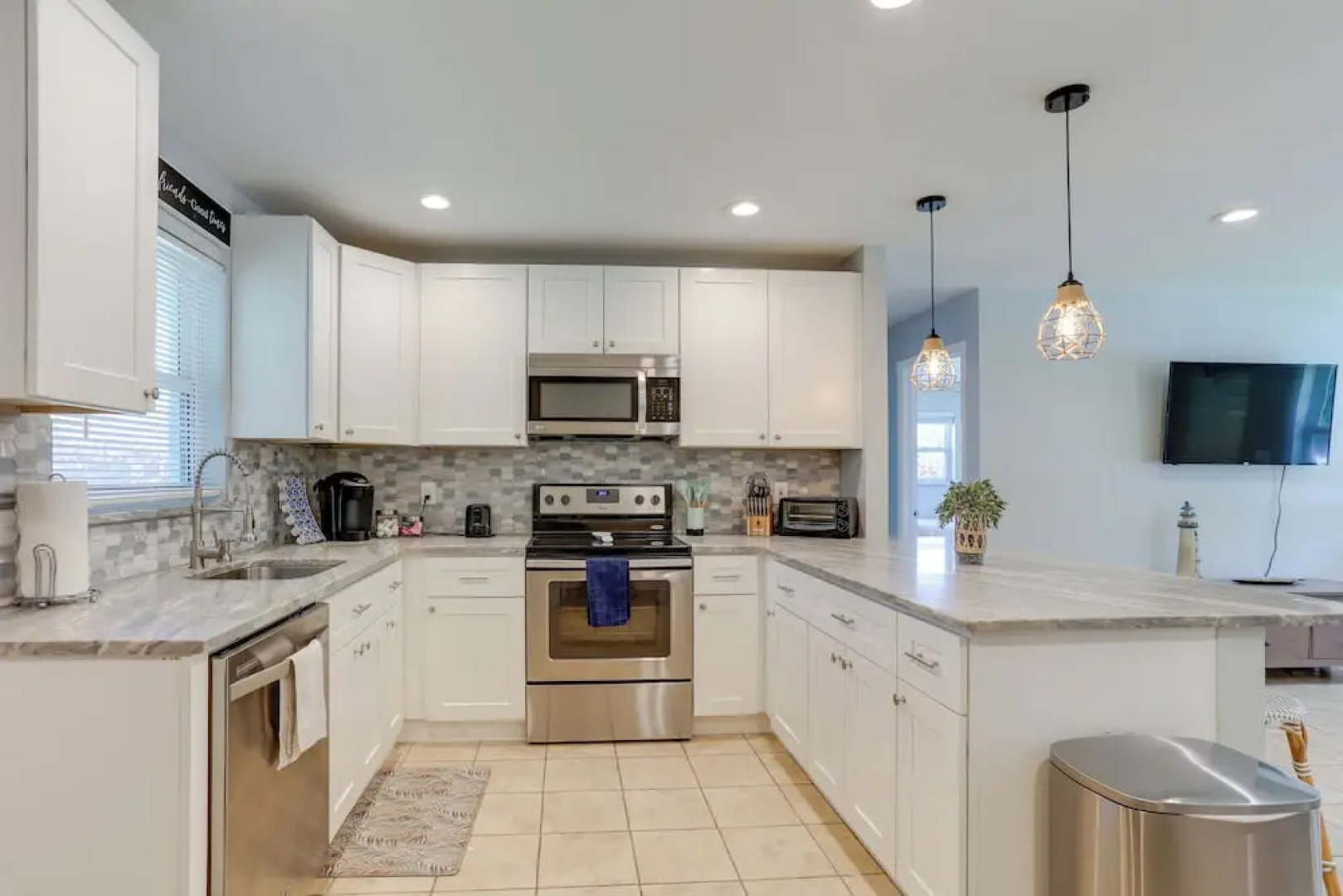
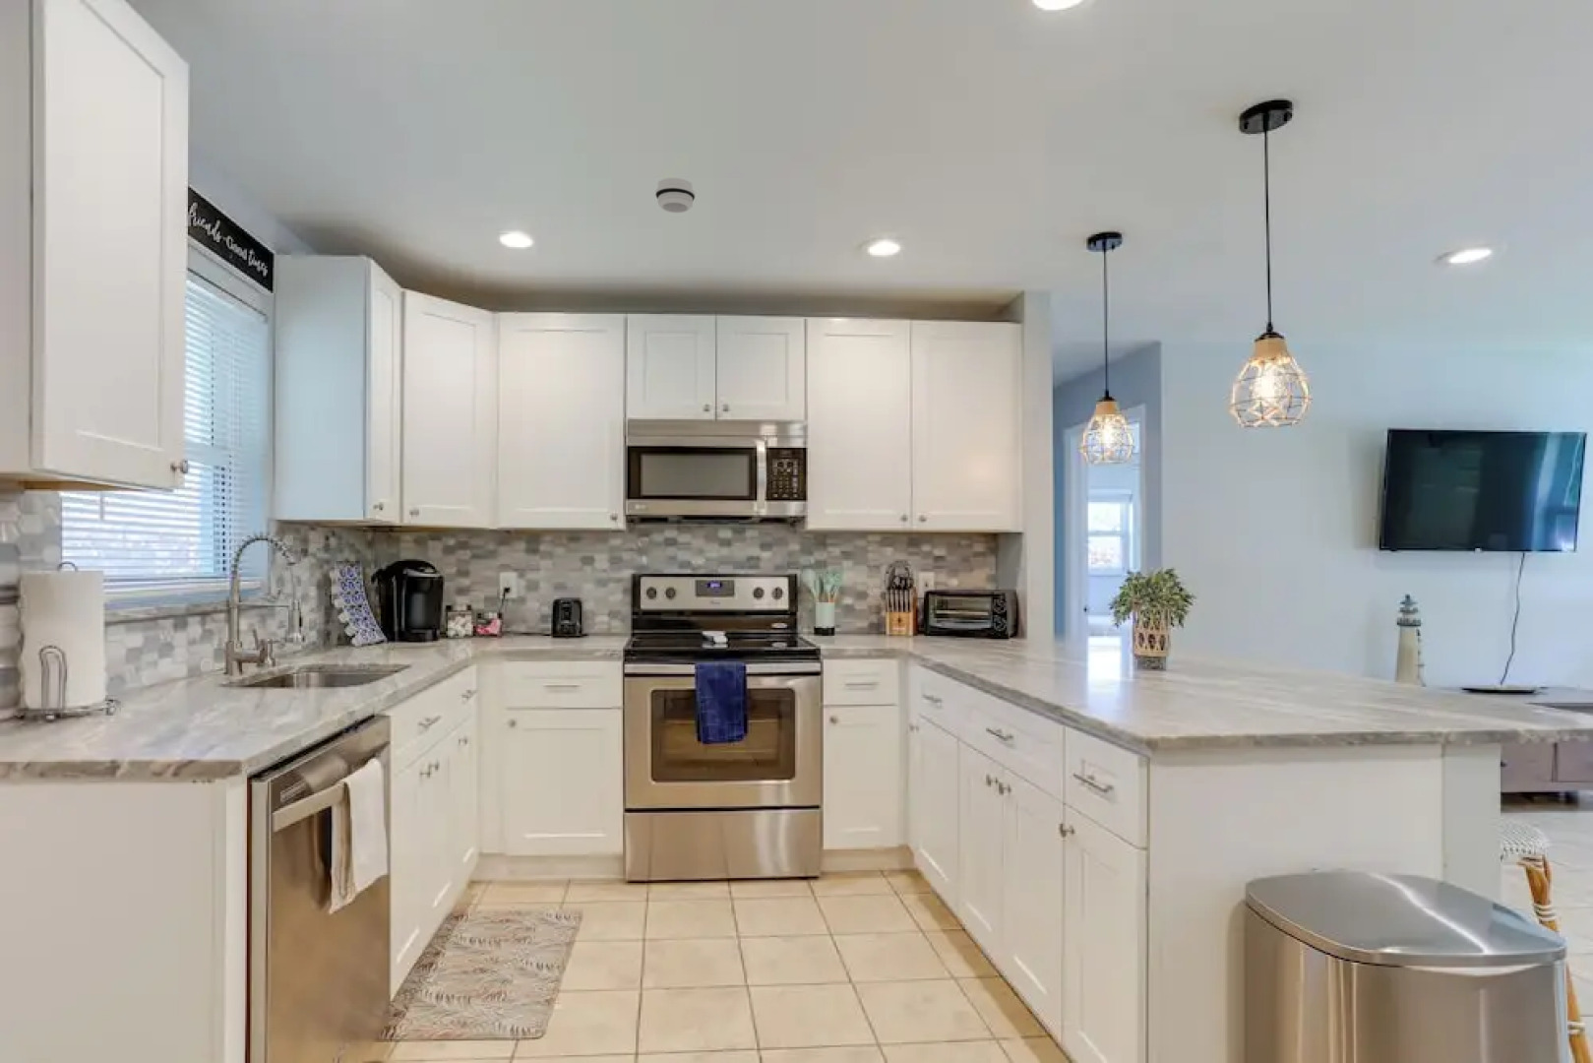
+ smoke detector (675, 196)
